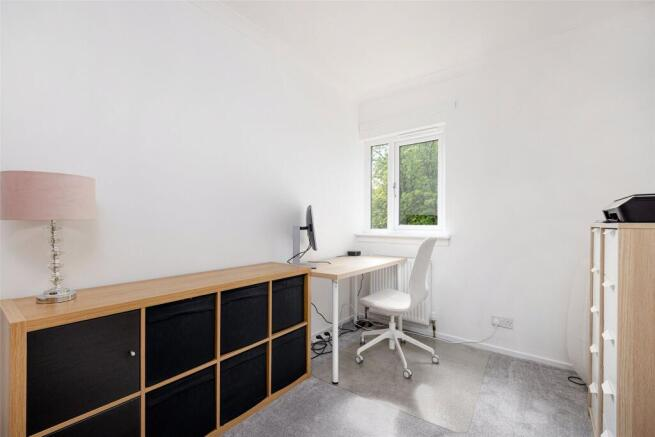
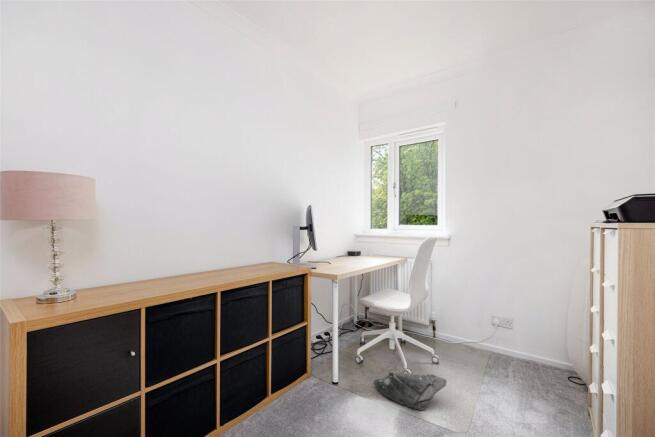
+ backpack (406, 383)
